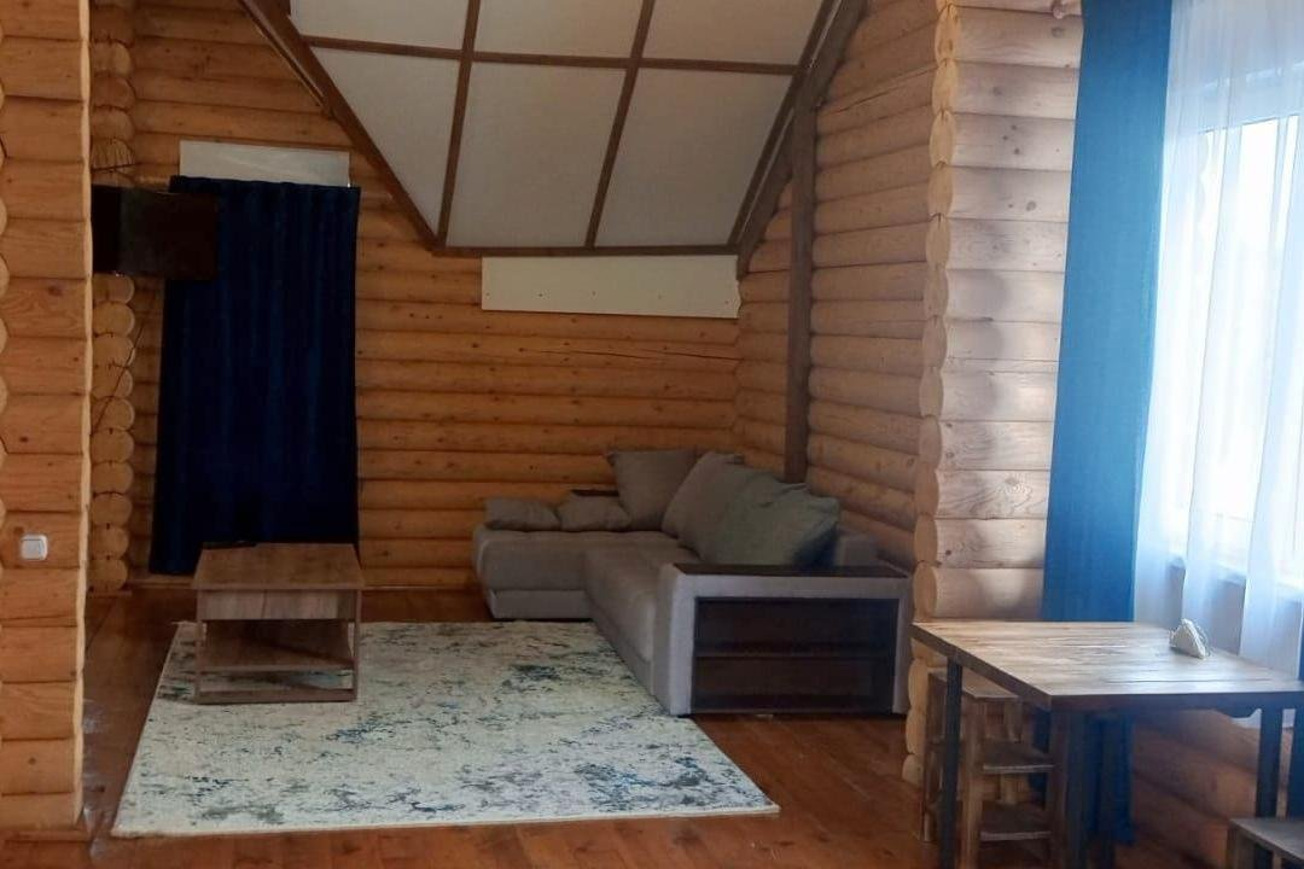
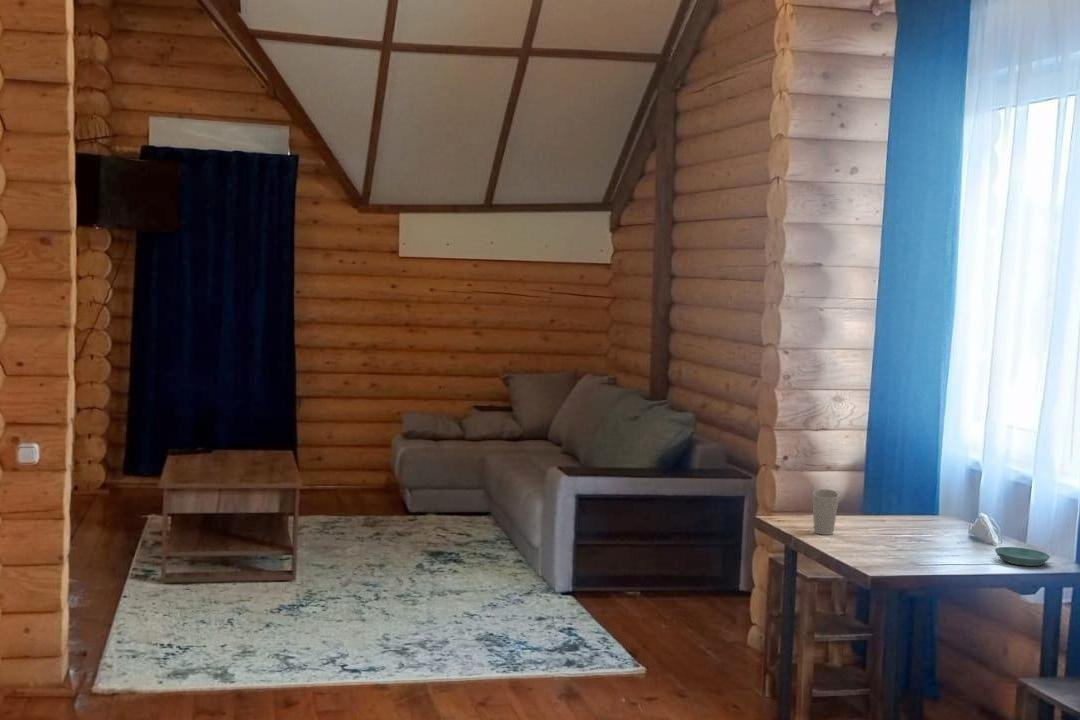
+ saucer (1021, 557)
+ cup (824, 512)
